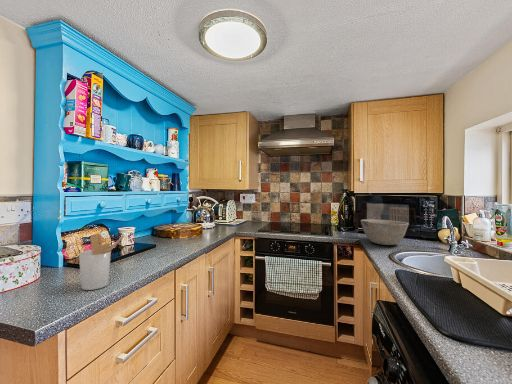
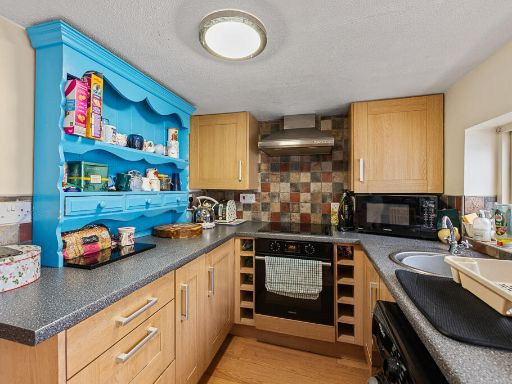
- bowl (383, 232)
- utensil holder (103, 259)
